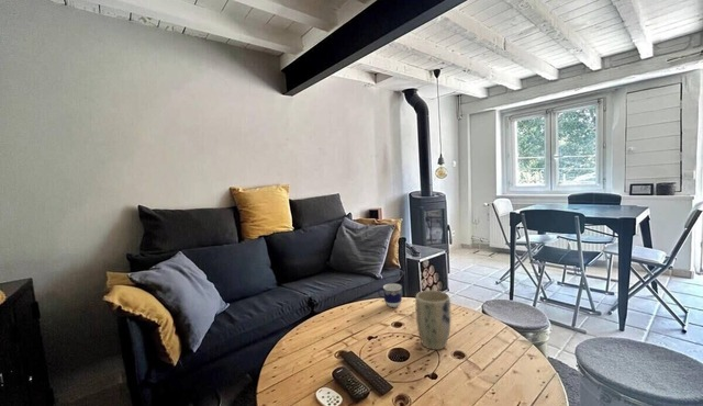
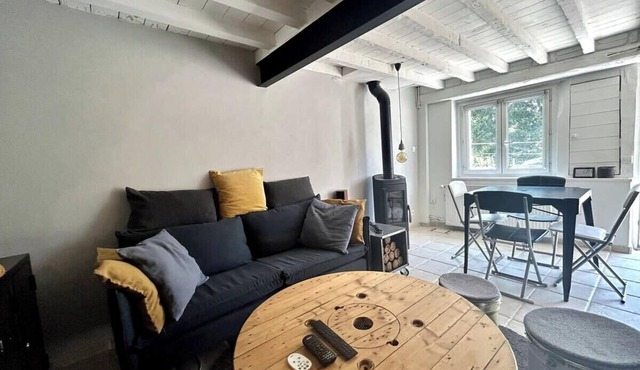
- cup (390, 295)
- plant pot (433, 319)
